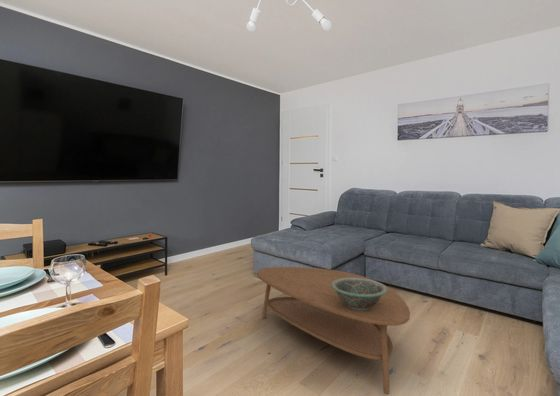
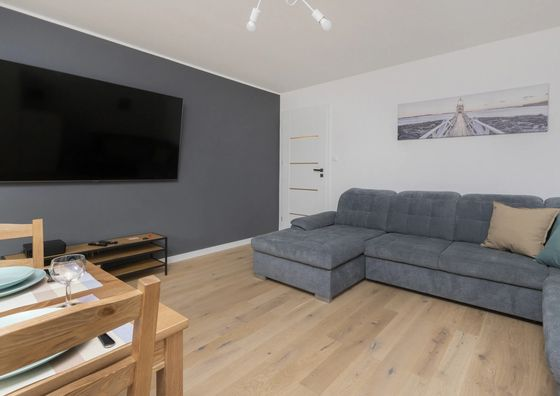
- coffee table (329, 311)
- decorative bowl (358, 295)
